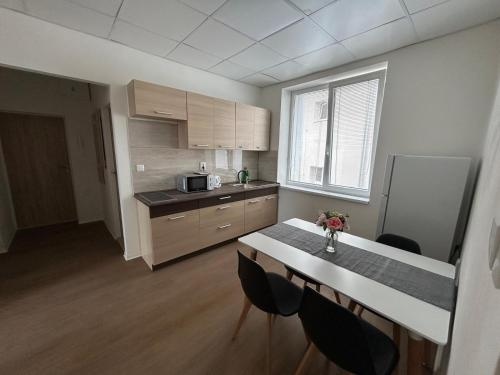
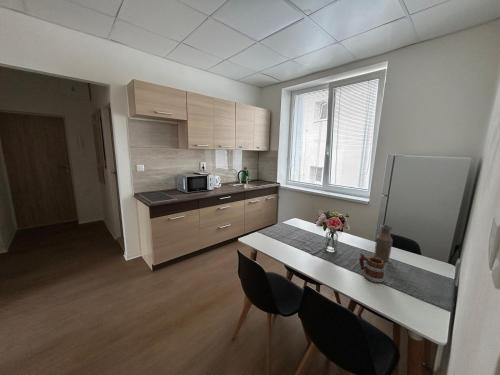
+ bottle (383, 242)
+ mug (371, 267)
